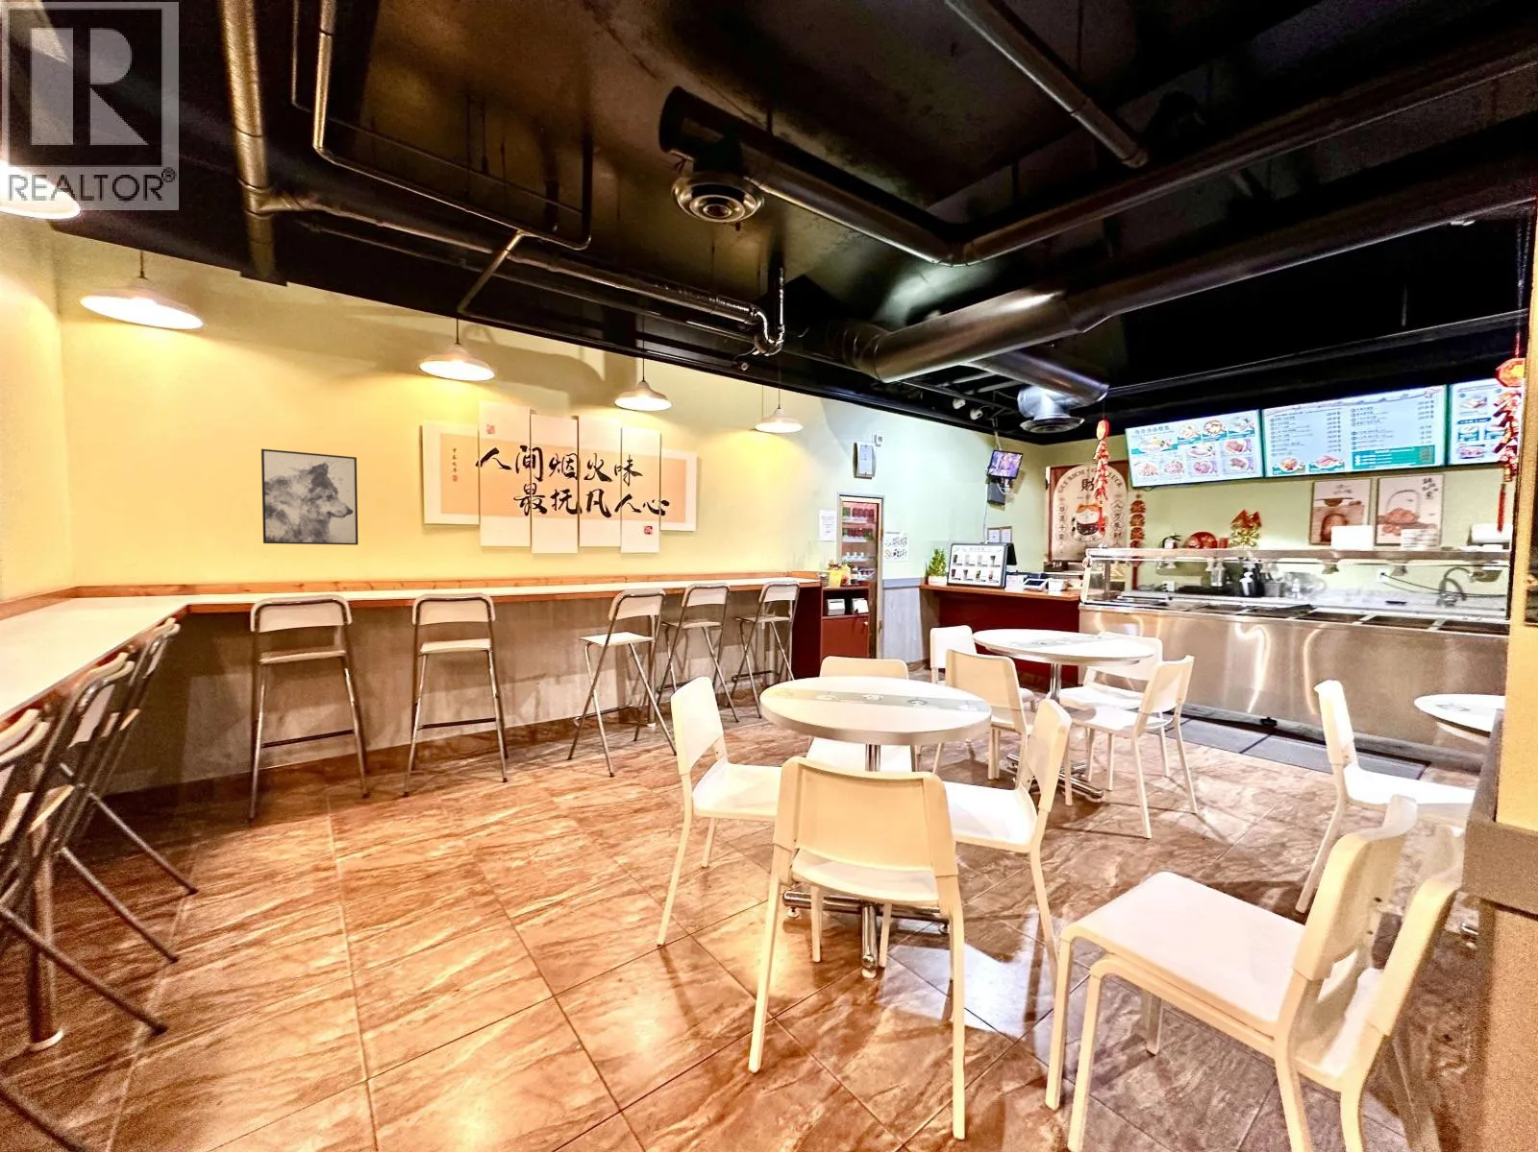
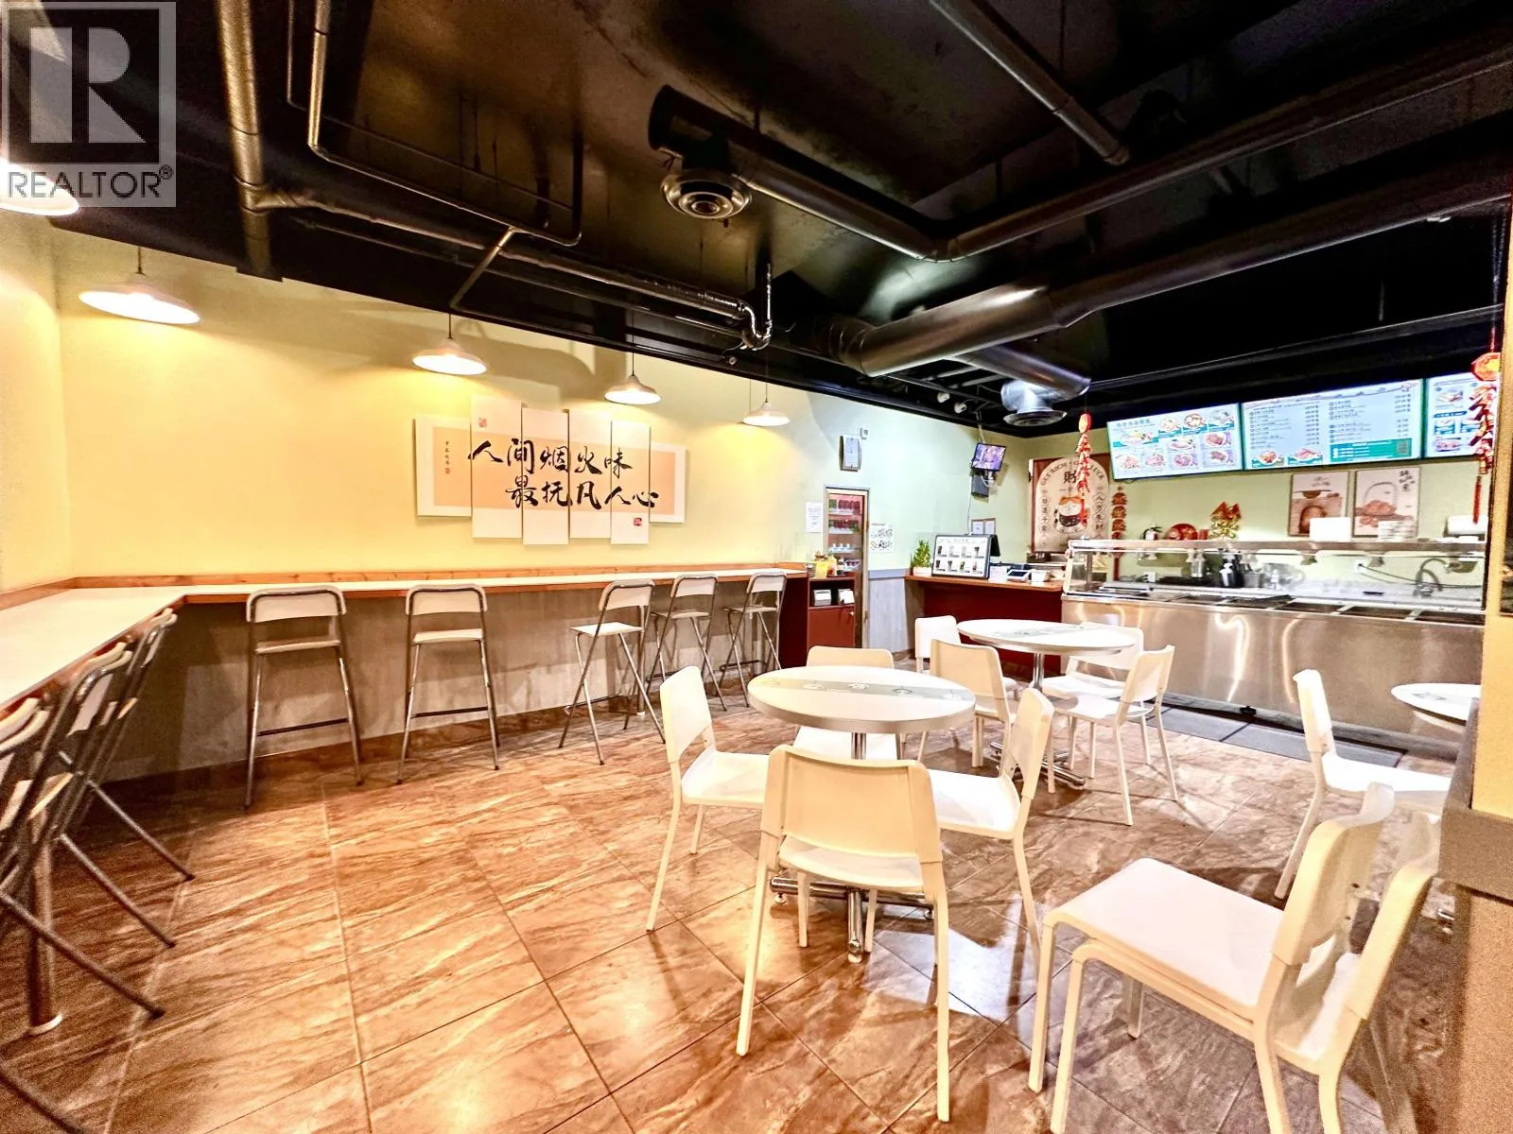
- wall art (311, 499)
